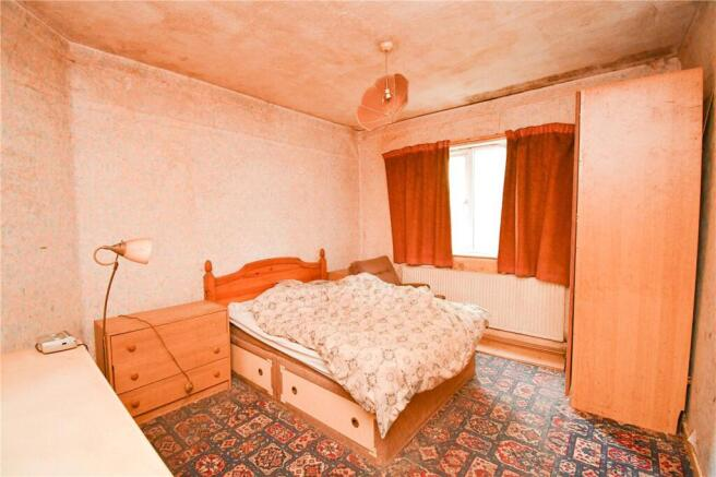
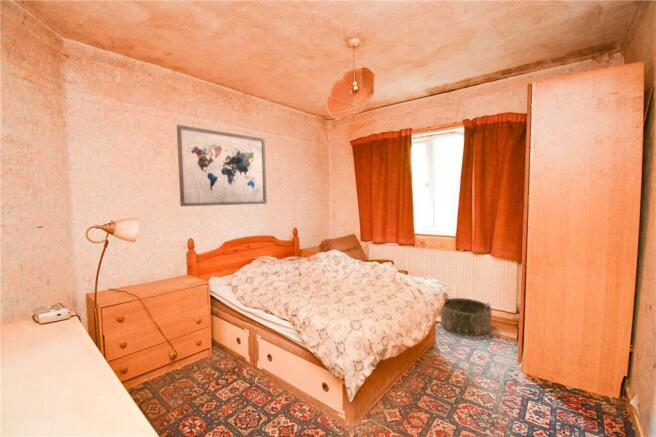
+ basket (465, 312)
+ wall art (226, 169)
